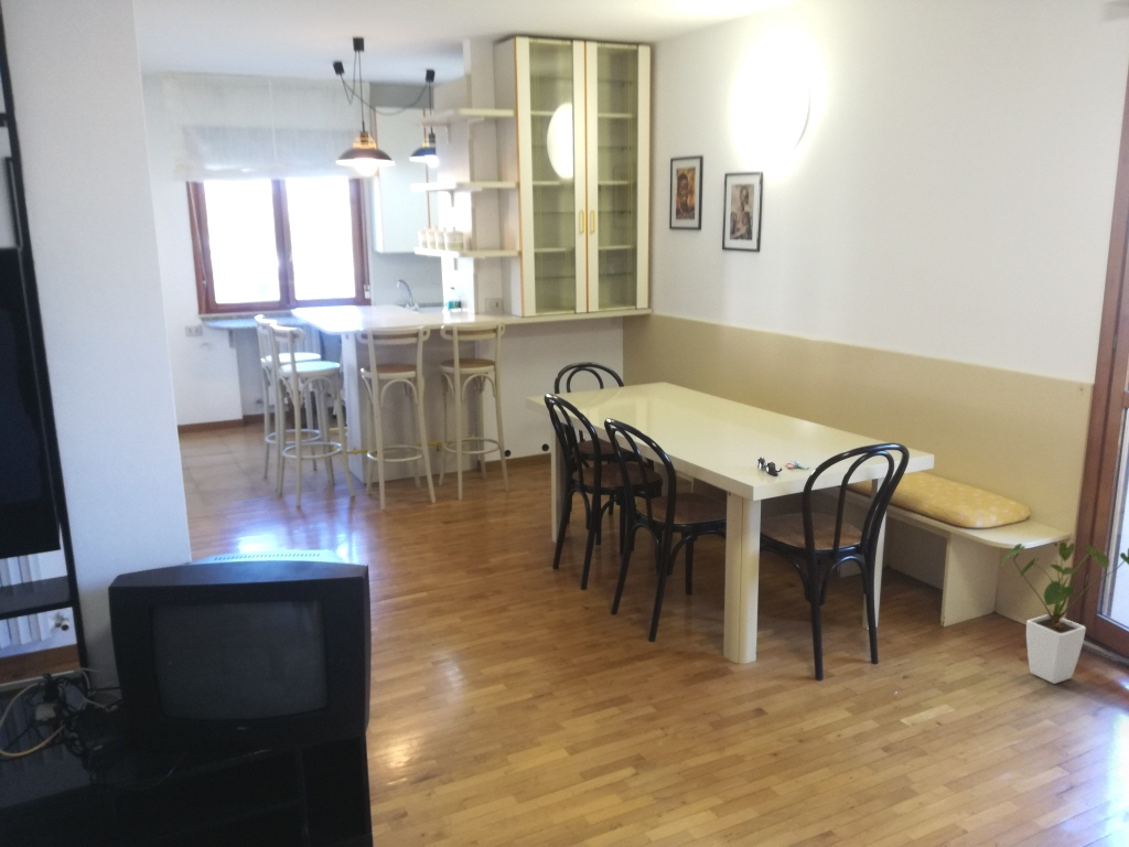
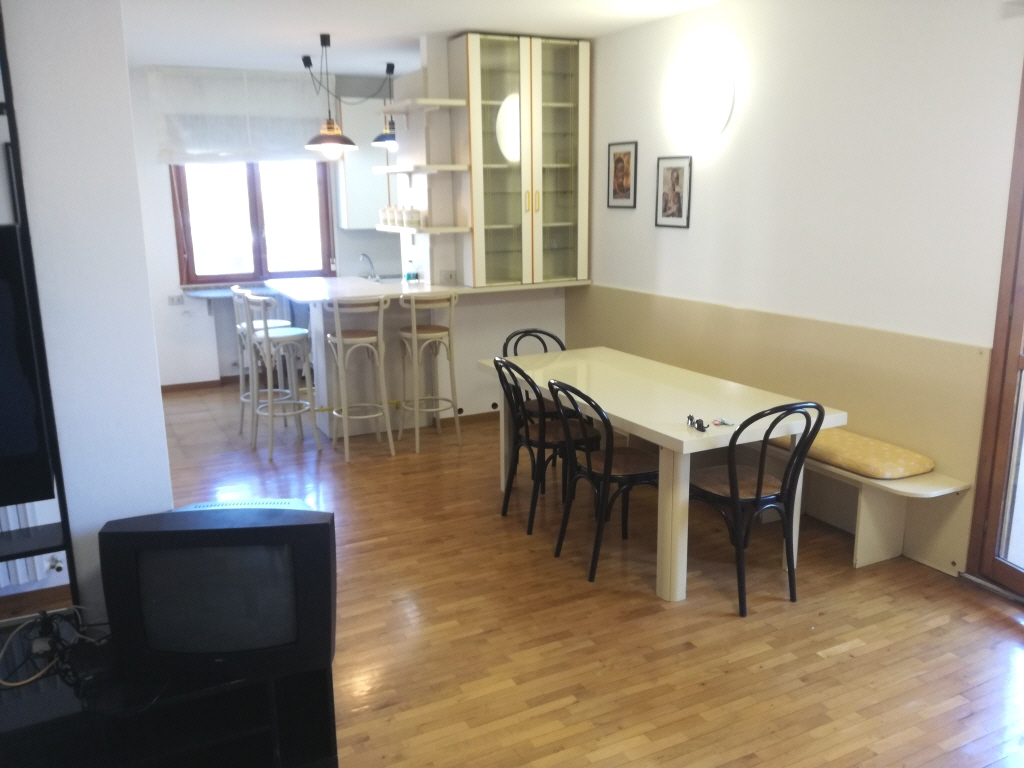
- house plant (1065, 612)
